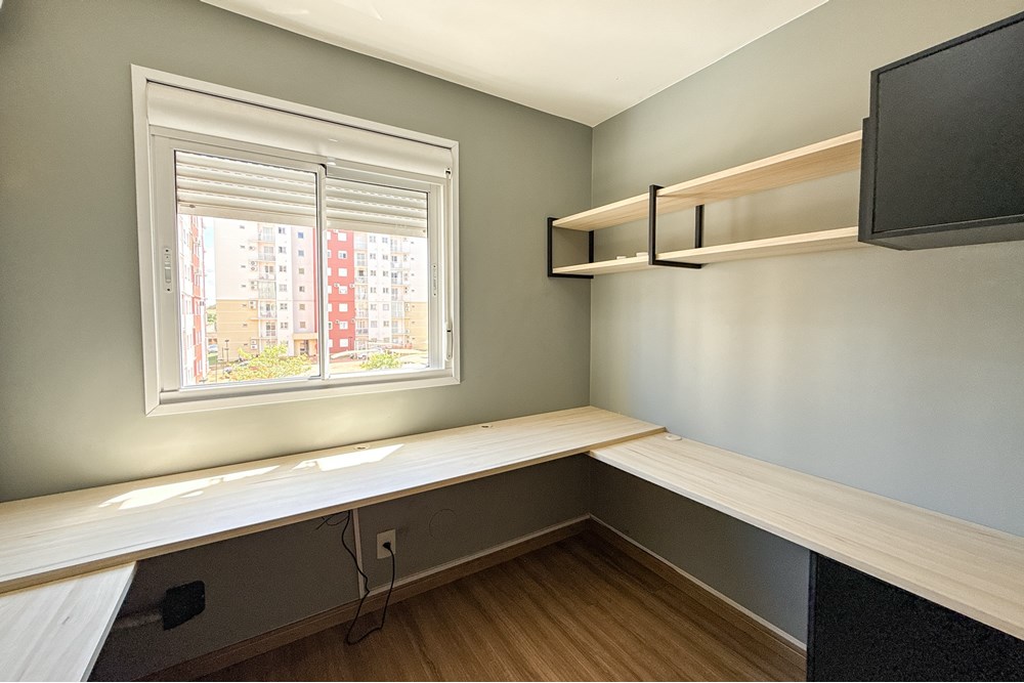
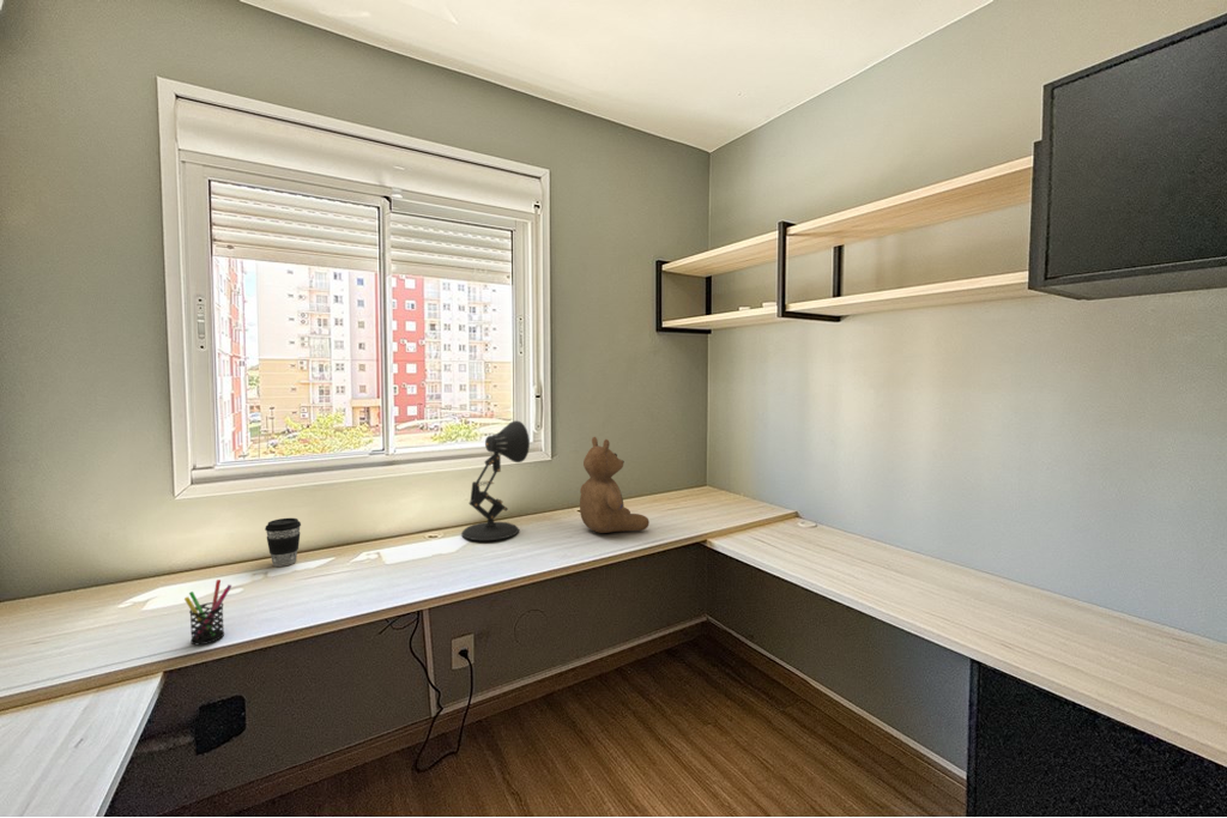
+ pen holder (205, 611)
+ coffee cup (283, 541)
+ teddy bear (612, 483)
+ desk lamp (491, 477)
